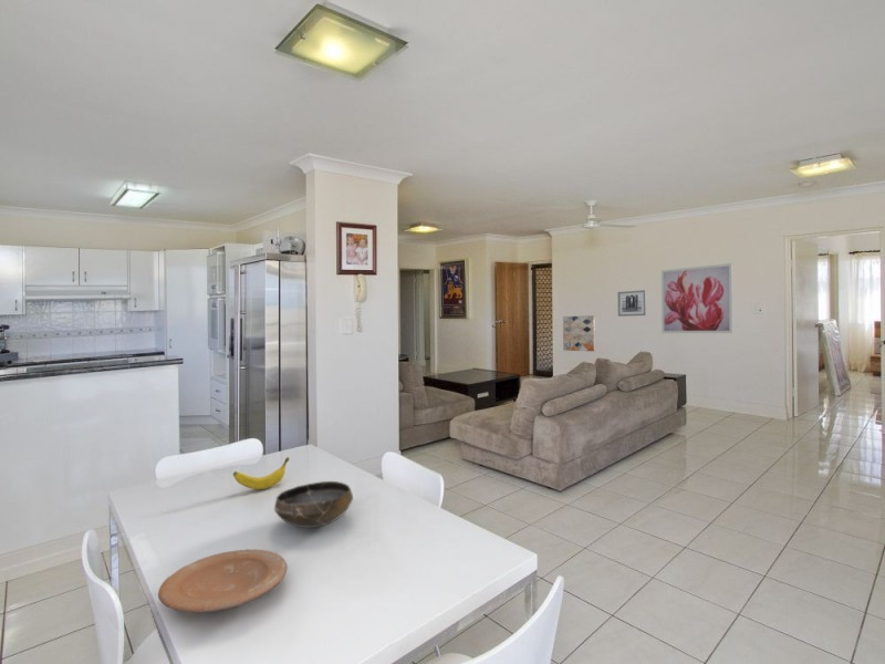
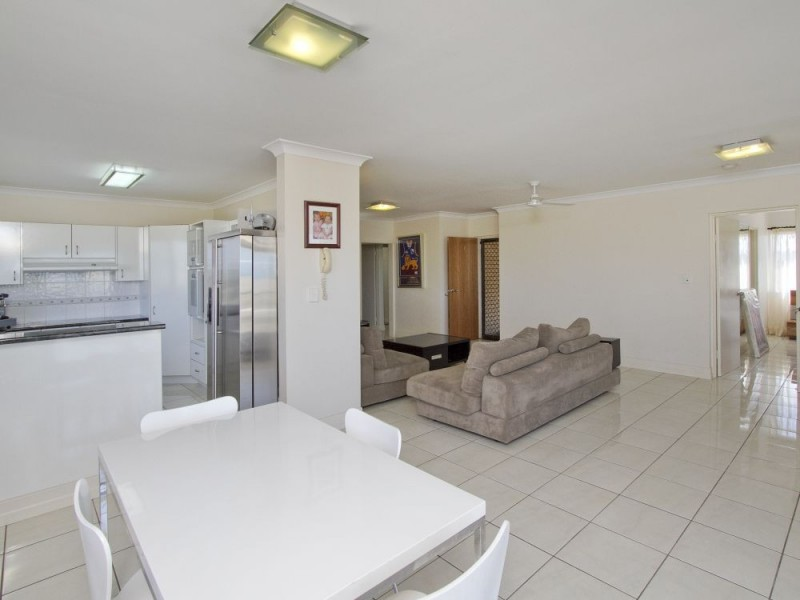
- plate (226, 584)
- banana (262, 477)
- bowl (314, 507)
- wall art (579, 333)
- wall art (632, 303)
- wall art (695, 300)
